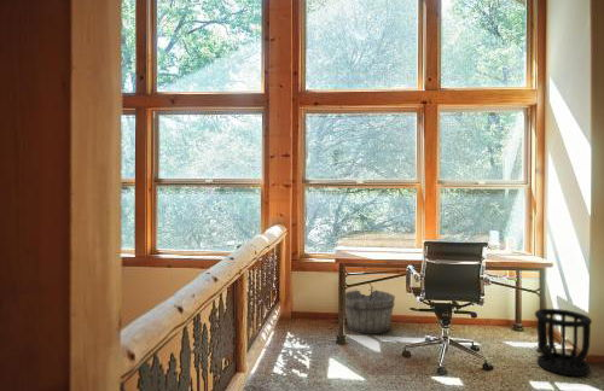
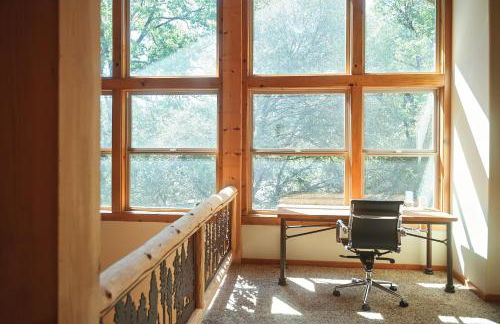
- wooden bucket (367, 305)
- wastebasket (562, 340)
